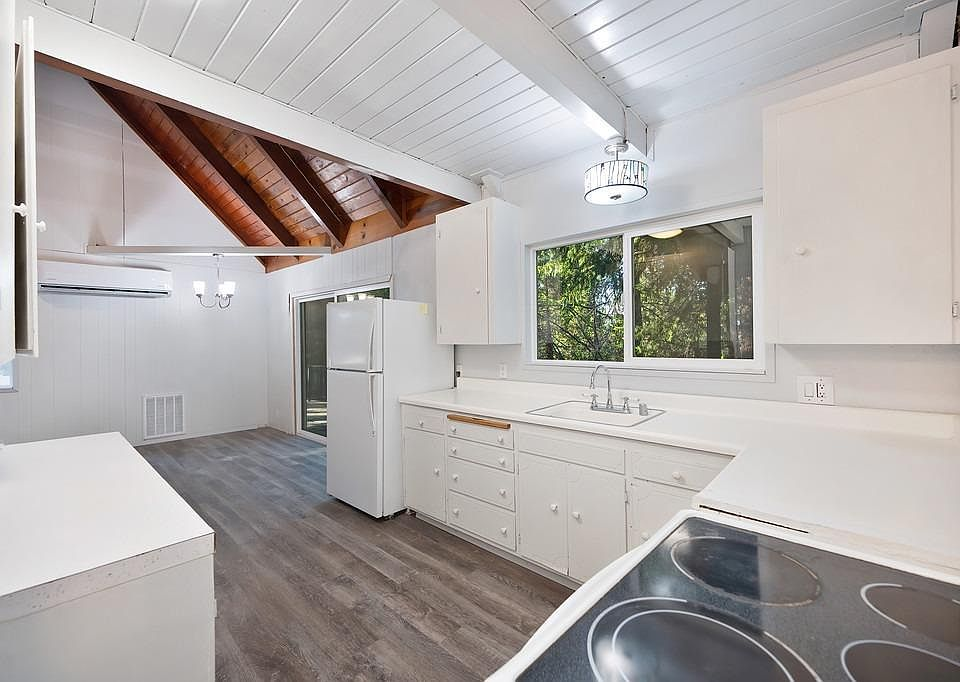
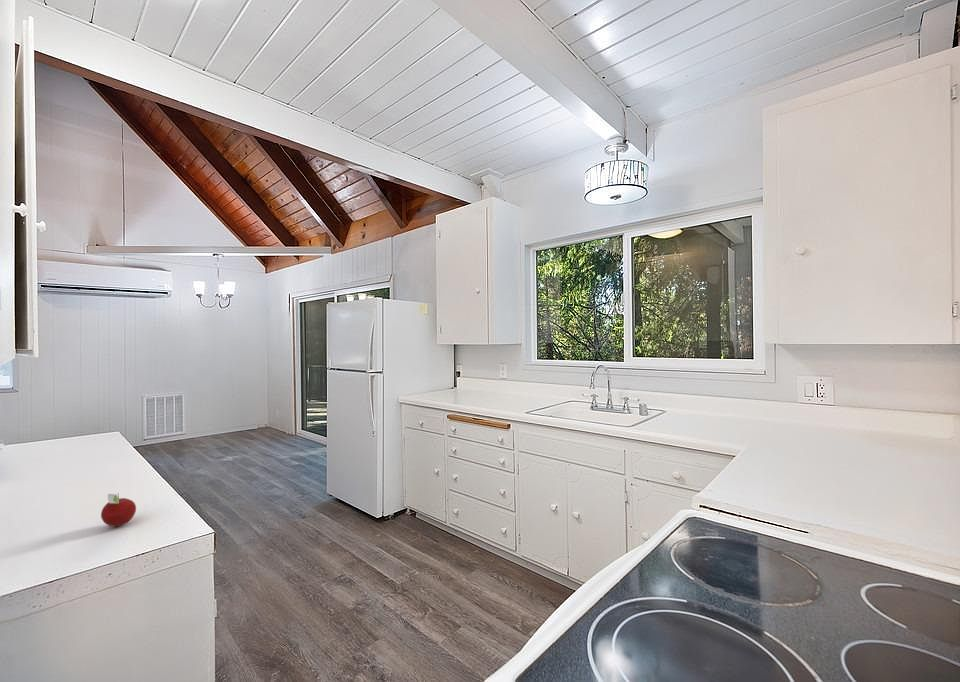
+ fruit (119, 507)
